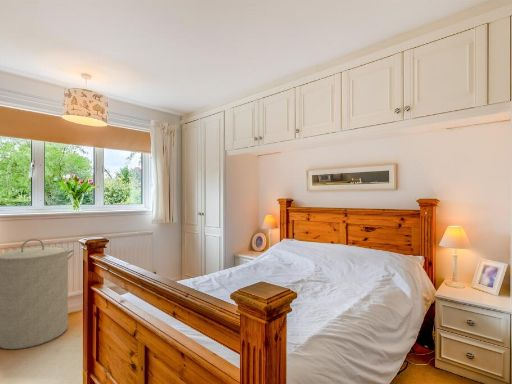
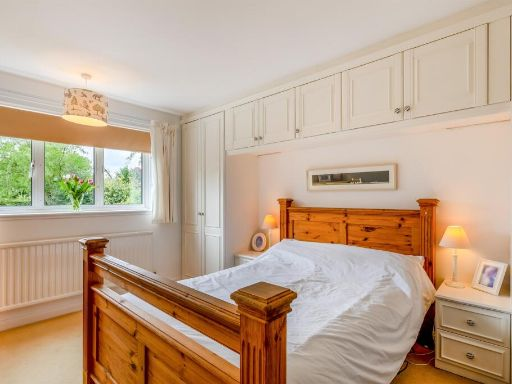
- laundry hamper (34, 286)
